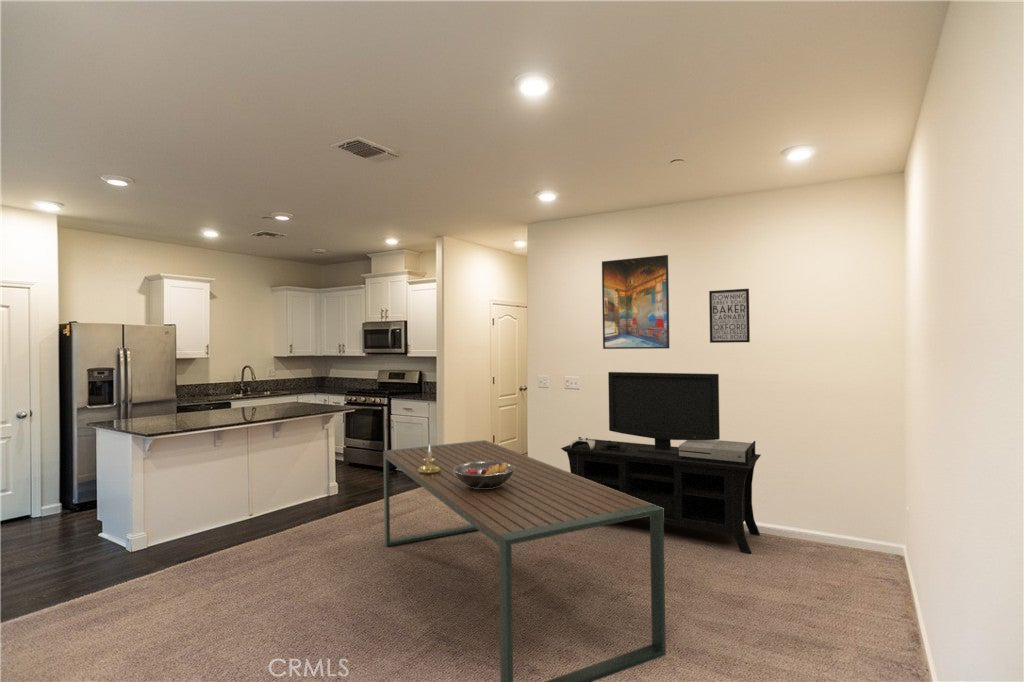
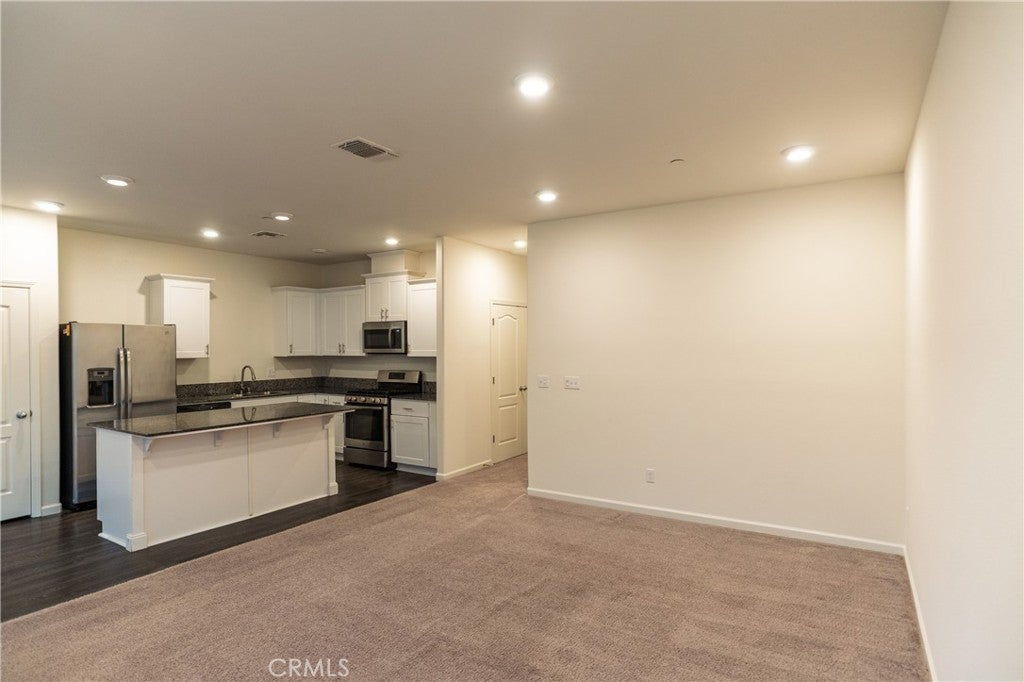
- dining table (492, 529)
- candle holder (429, 457)
- fruit bowl (484, 473)
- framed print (634, 303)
- media console (656, 450)
- wall art (729, 316)
